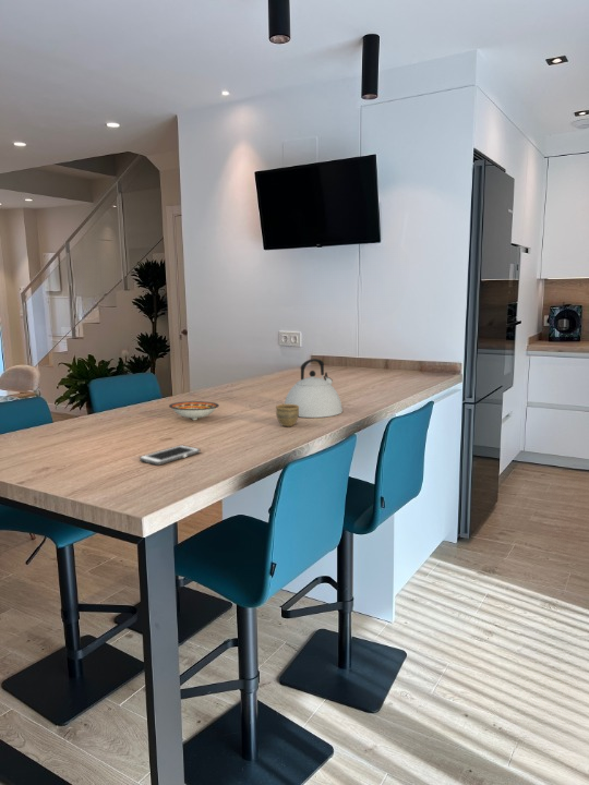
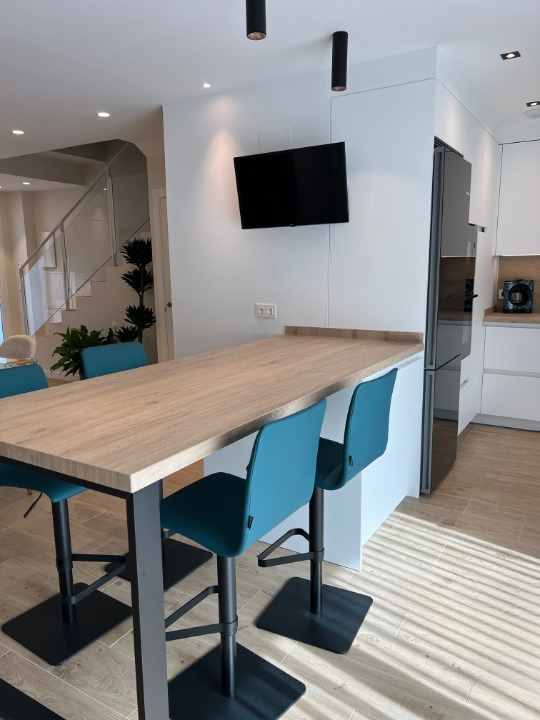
- bowl (194, 412)
- kettle (313, 385)
- cup (289, 414)
- cell phone (170, 455)
